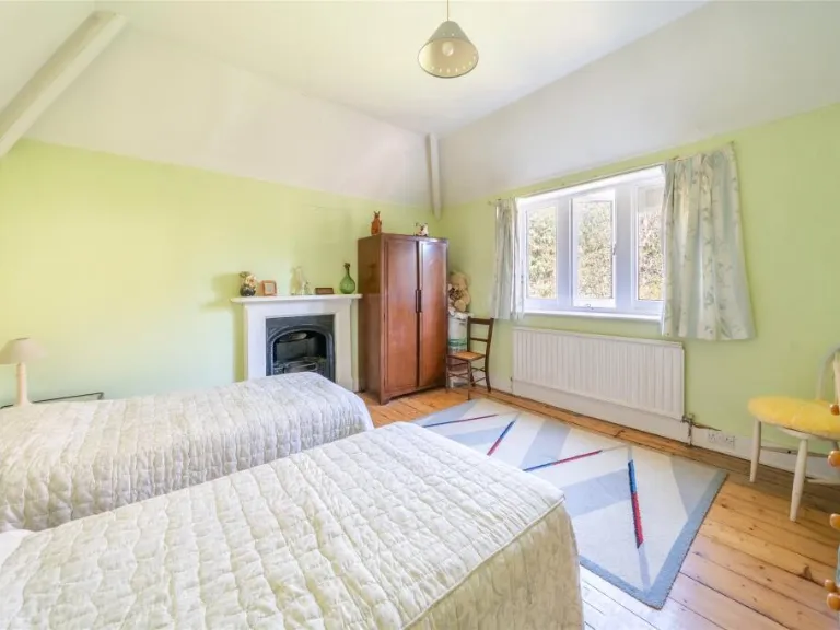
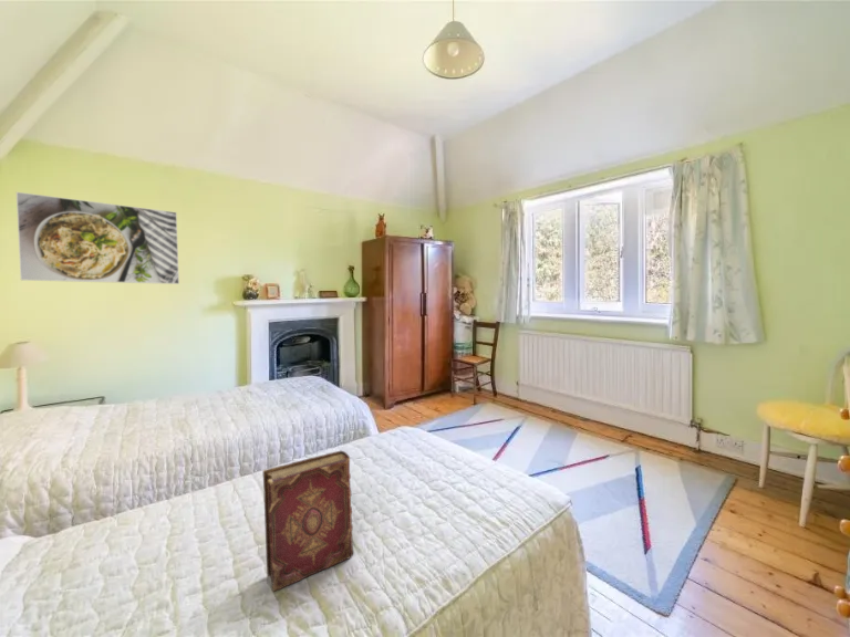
+ hardback book (311, 514)
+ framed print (106, 242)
